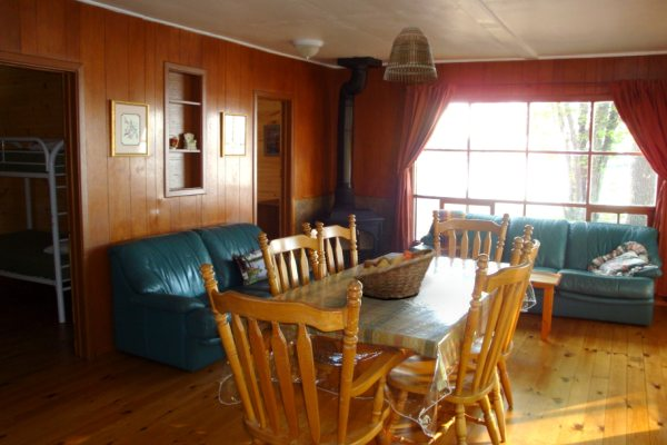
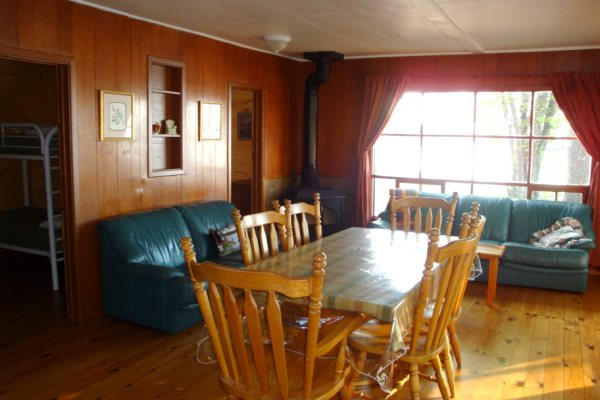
- fruit basket (395, 270)
- lamp shade (410, 52)
